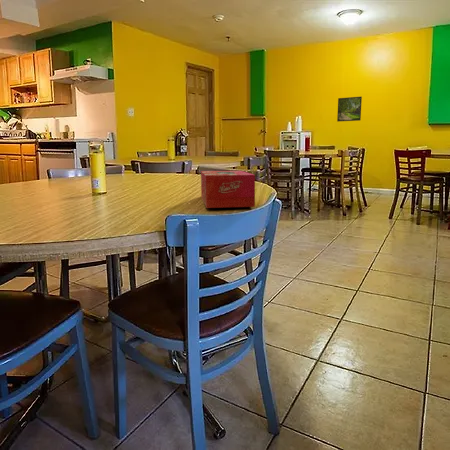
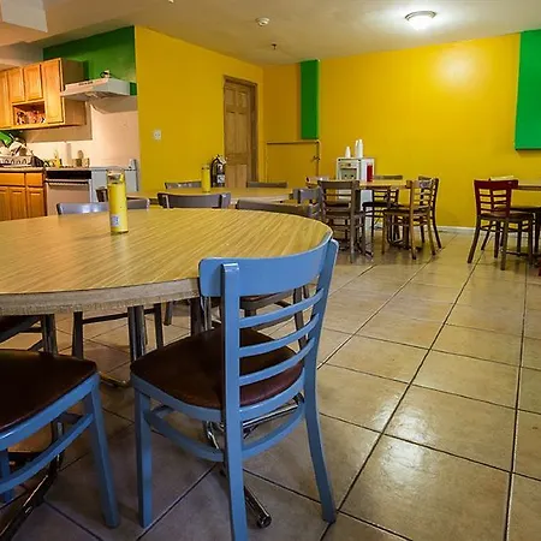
- tissue box (225, 187)
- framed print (349, 109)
